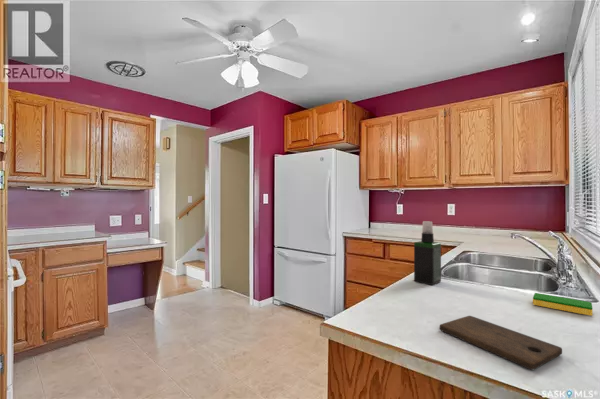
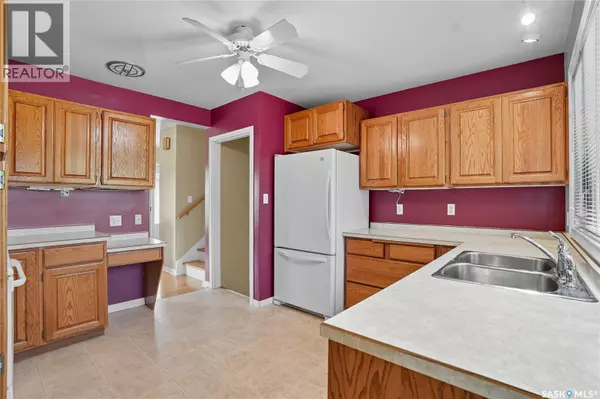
- spray bottle (427, 251)
- cutting board (495, 338)
- dish sponge (561, 303)
